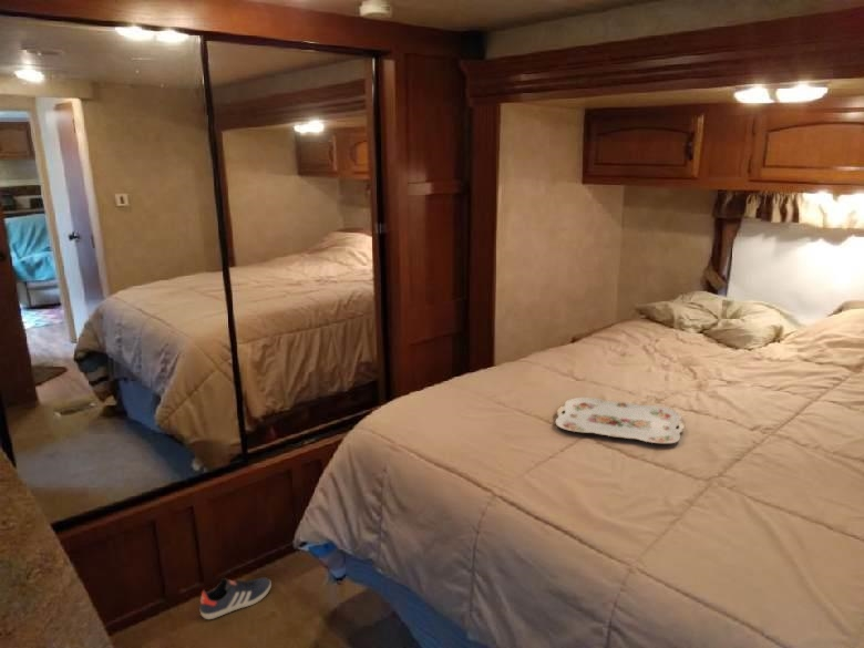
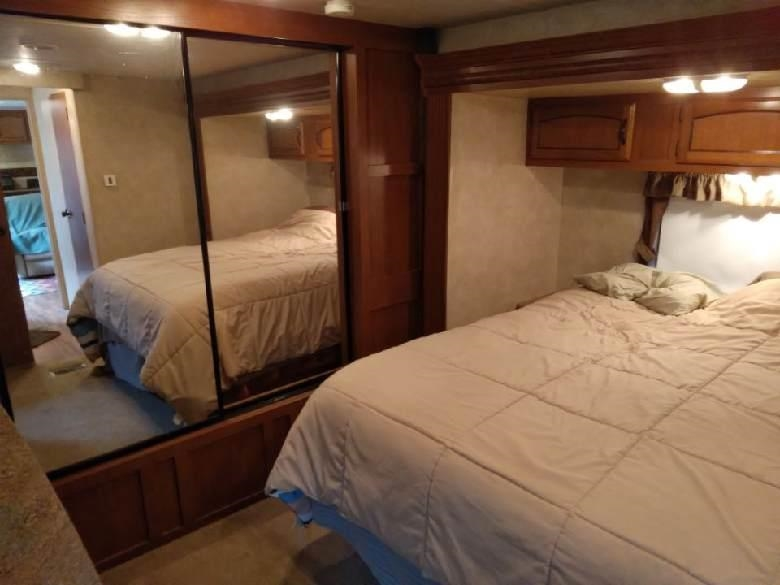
- serving tray (618, 420)
- sneaker (236, 589)
